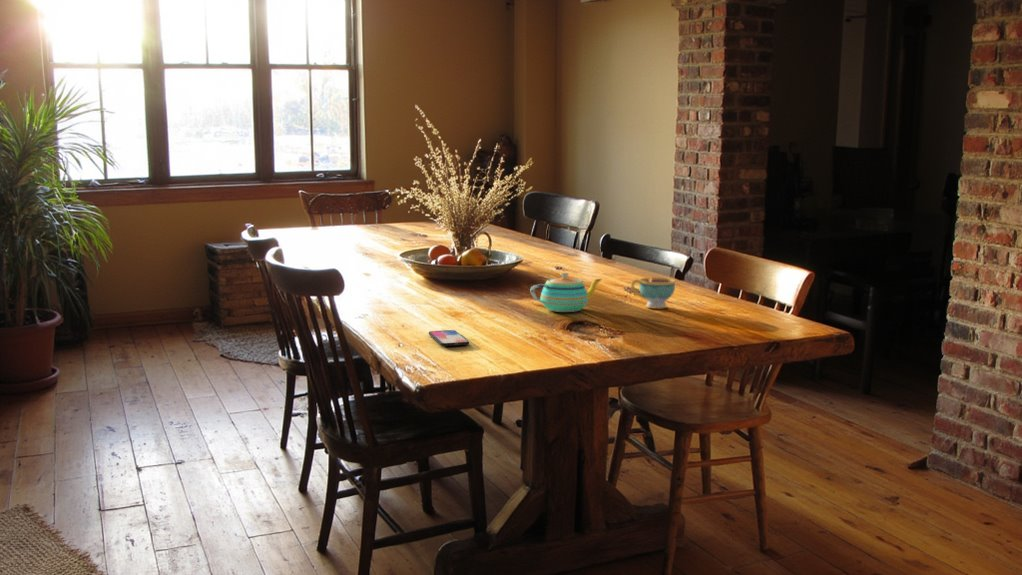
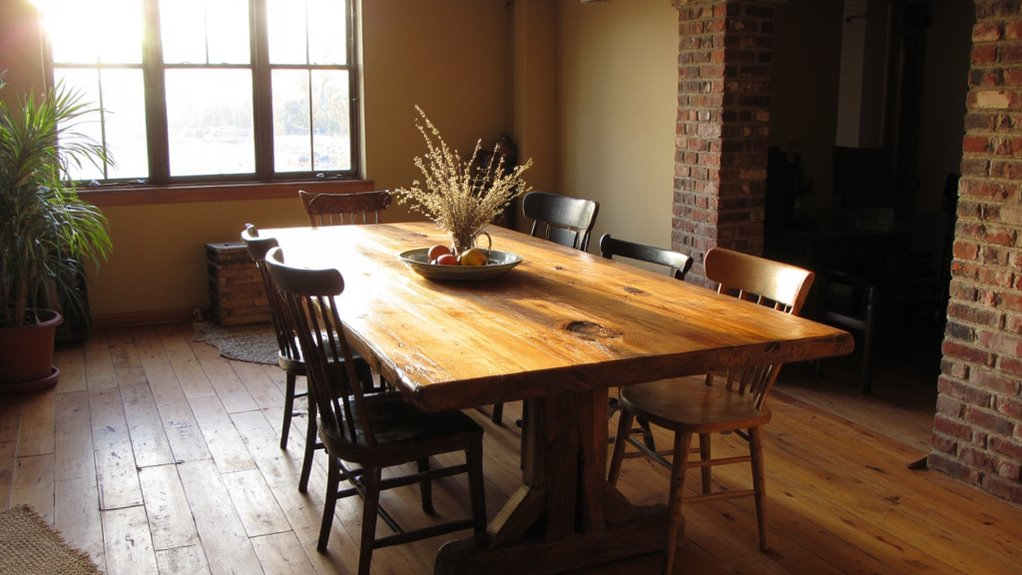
- teacup (653, 292)
- teapot (566, 291)
- smartphone (448, 337)
